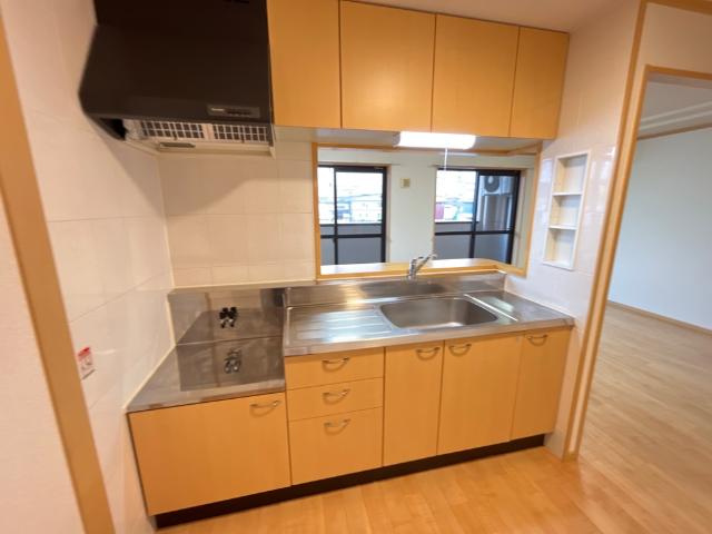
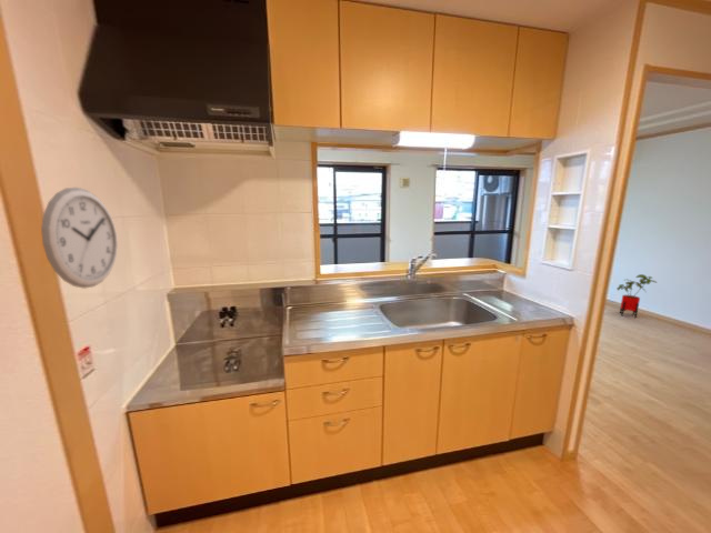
+ wall clock (87, 238)
+ house plant (632, 295)
